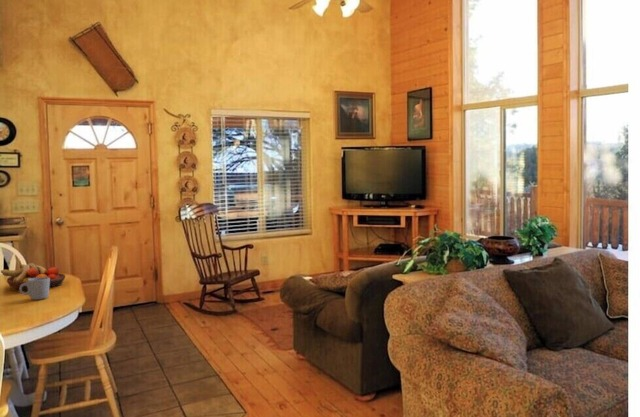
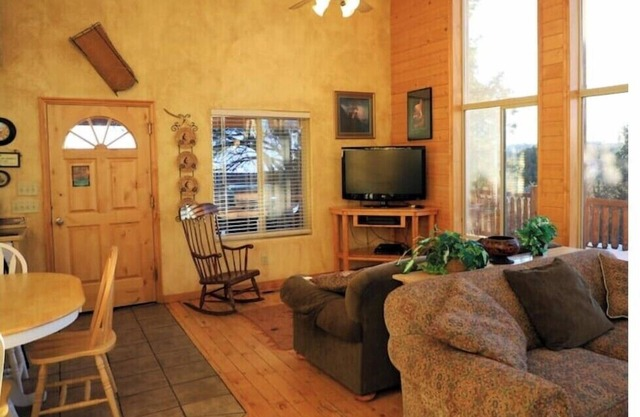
- fruit bowl (35, 275)
- mug (35, 289)
